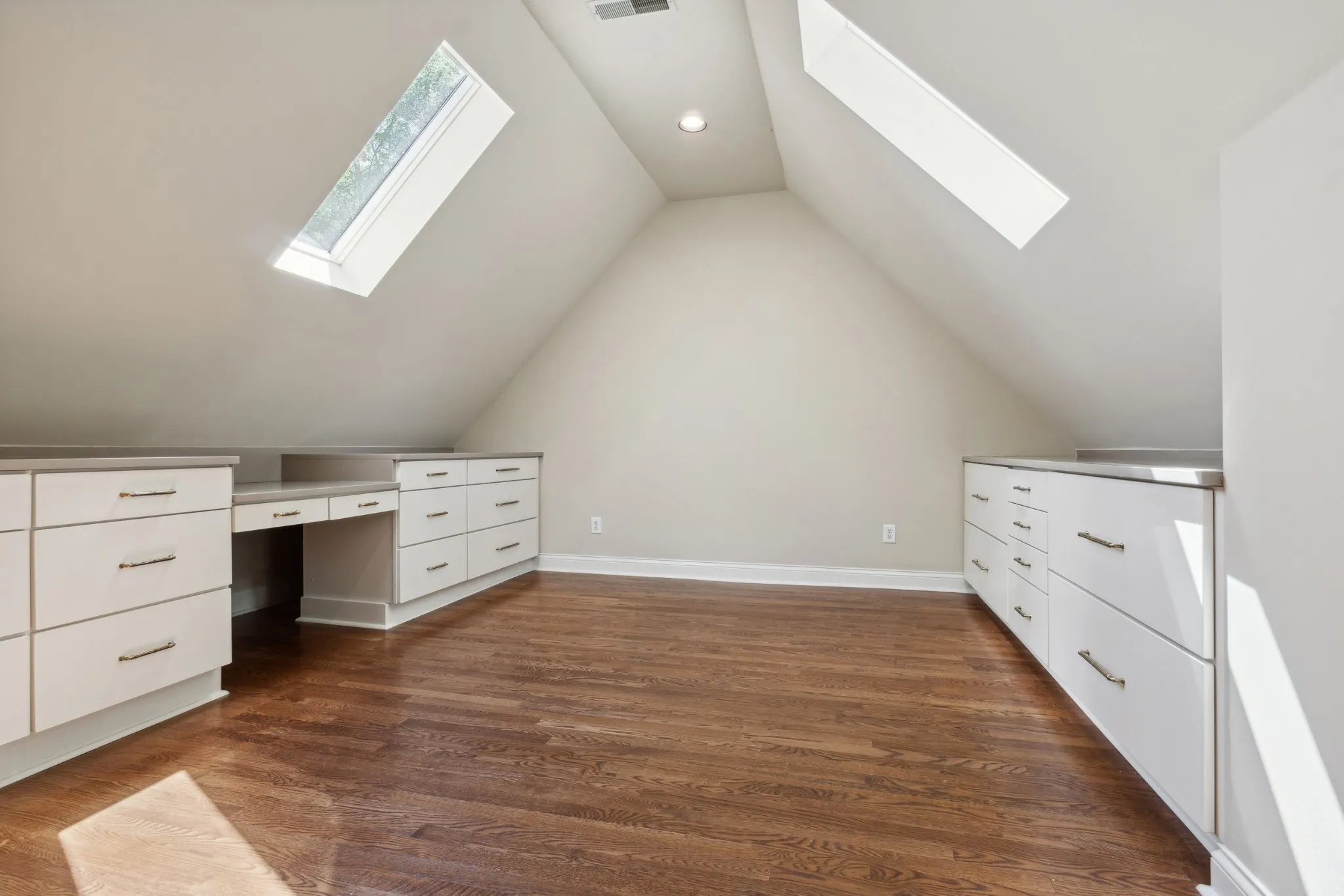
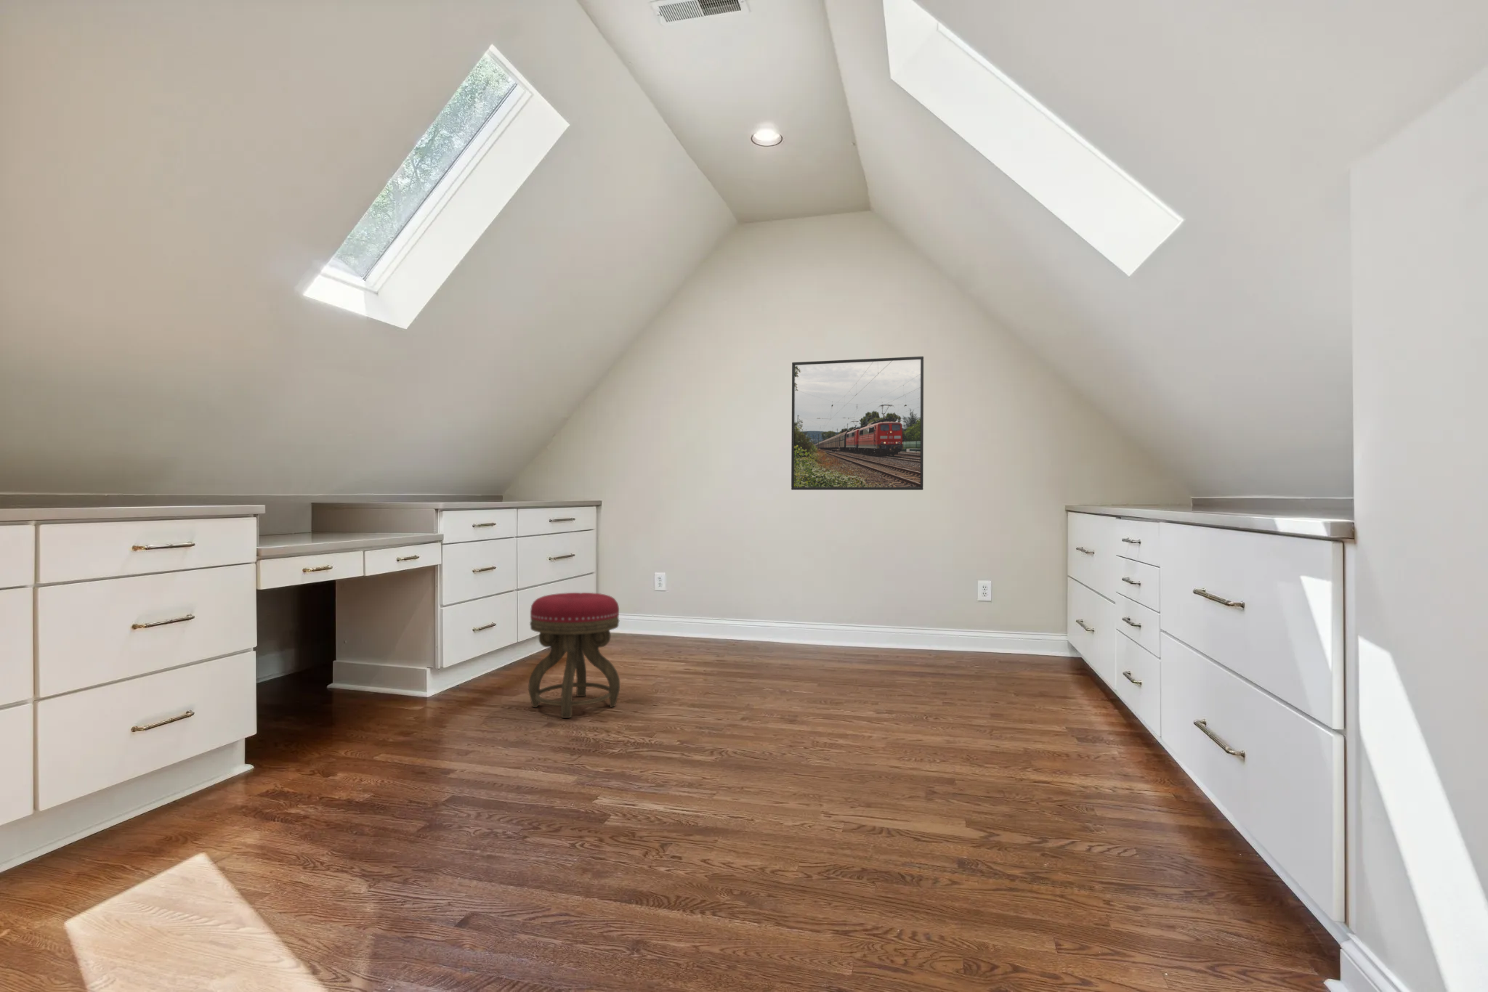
+ stool (575, 650)
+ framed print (856, 424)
